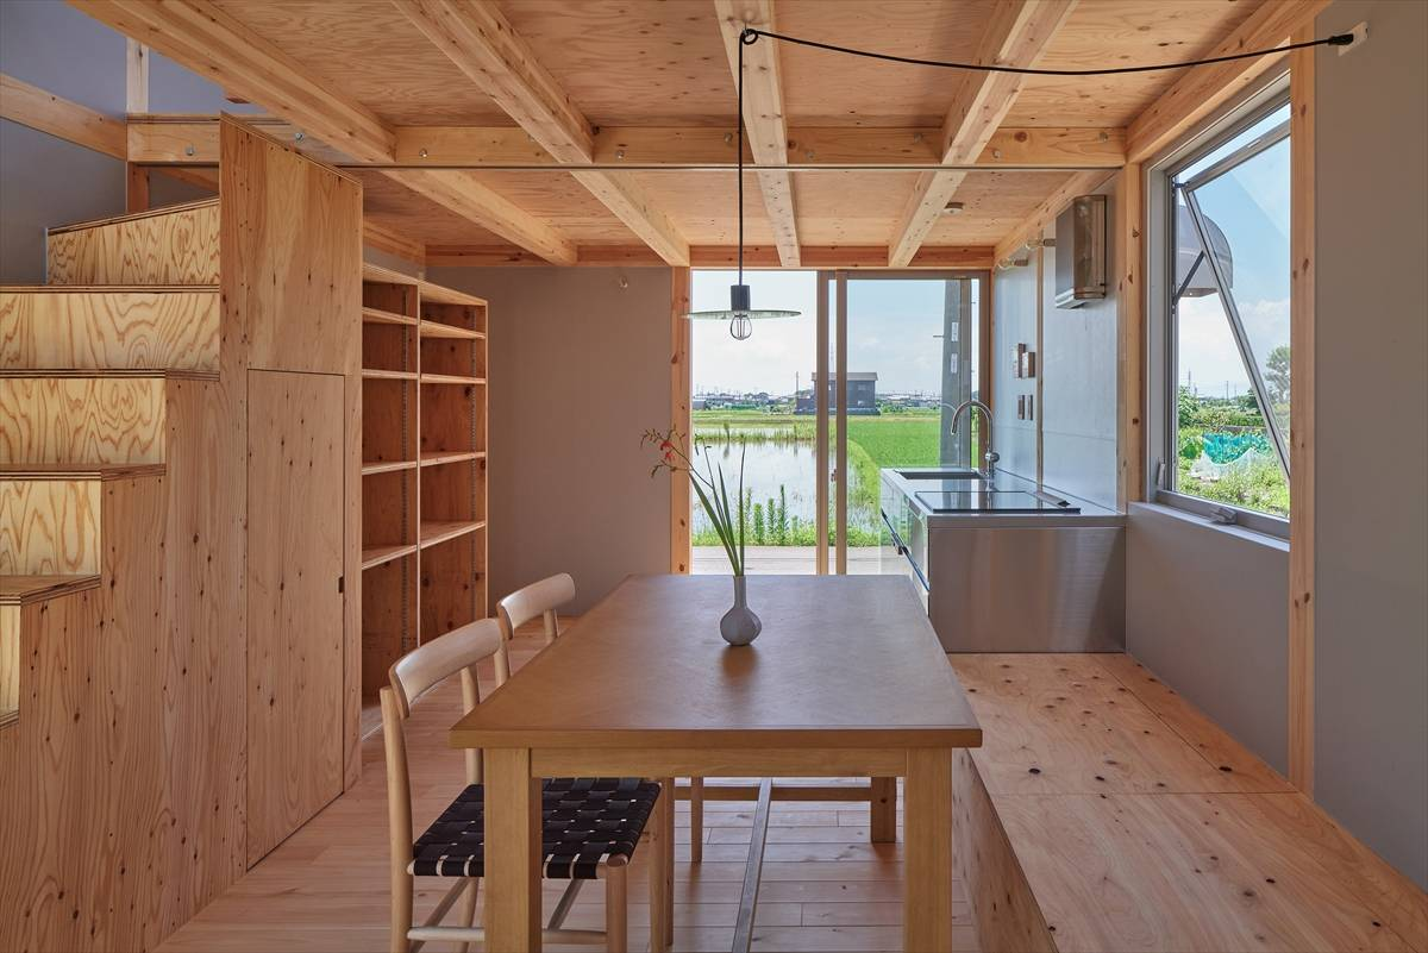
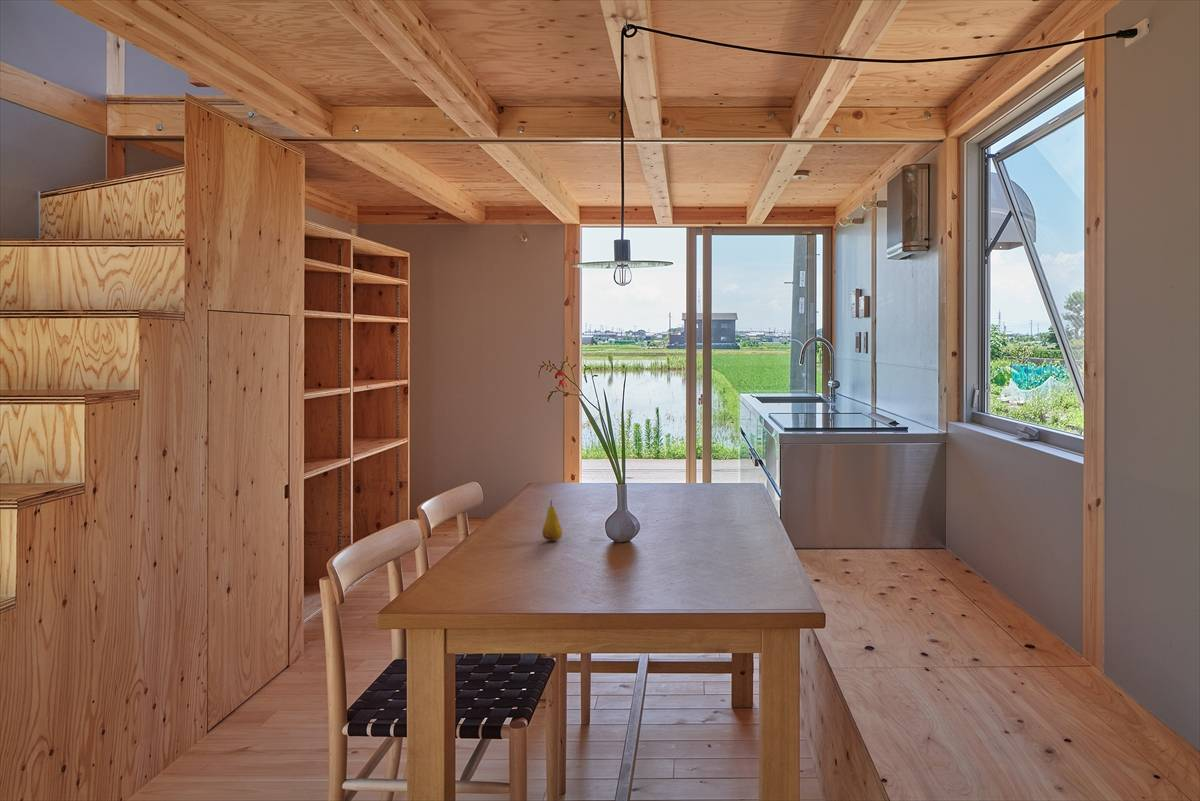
+ fruit (552, 520)
